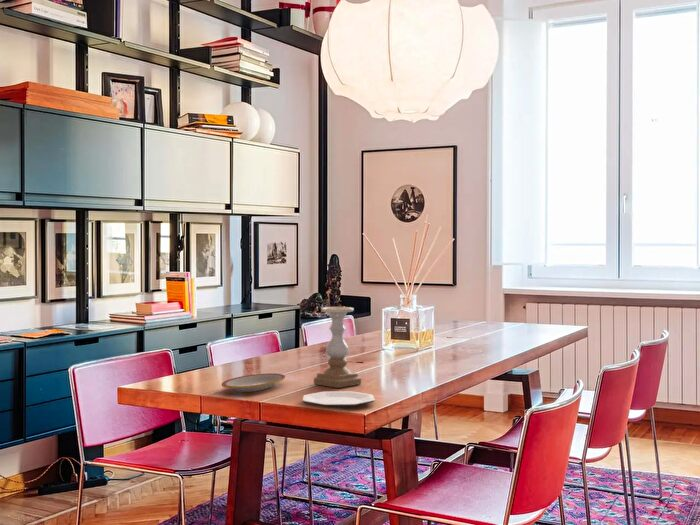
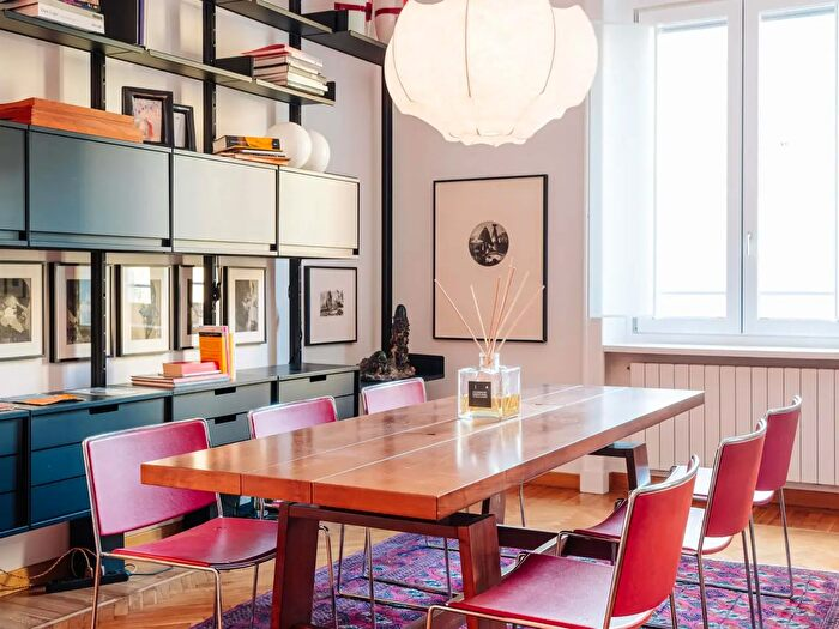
- candle holder (337, 346)
- plate (254, 383)
- plate (338, 400)
